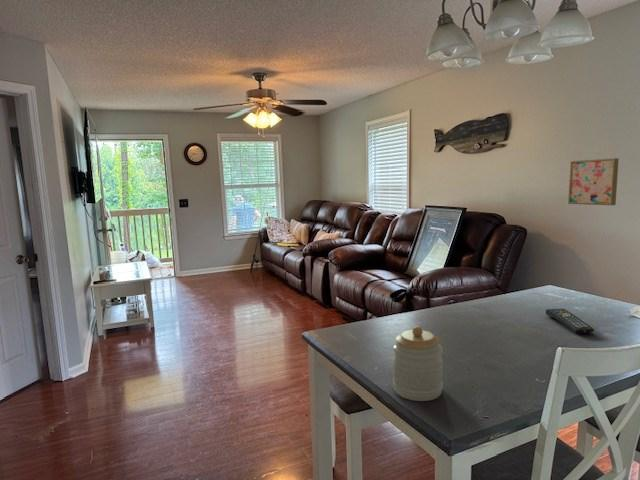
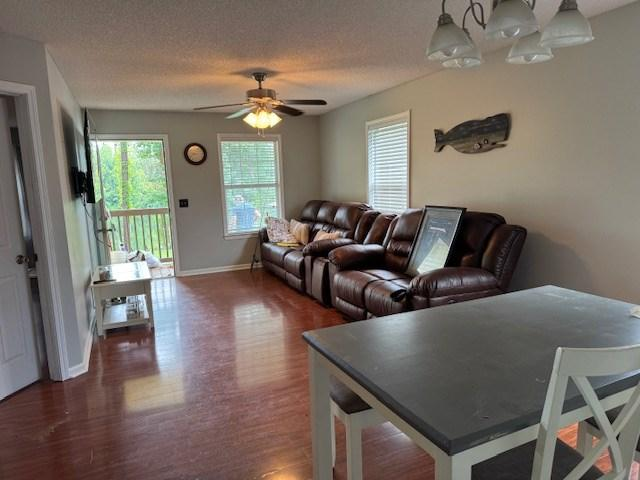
- wall art (592, 182)
- remote control (567, 319)
- jar (417, 358)
